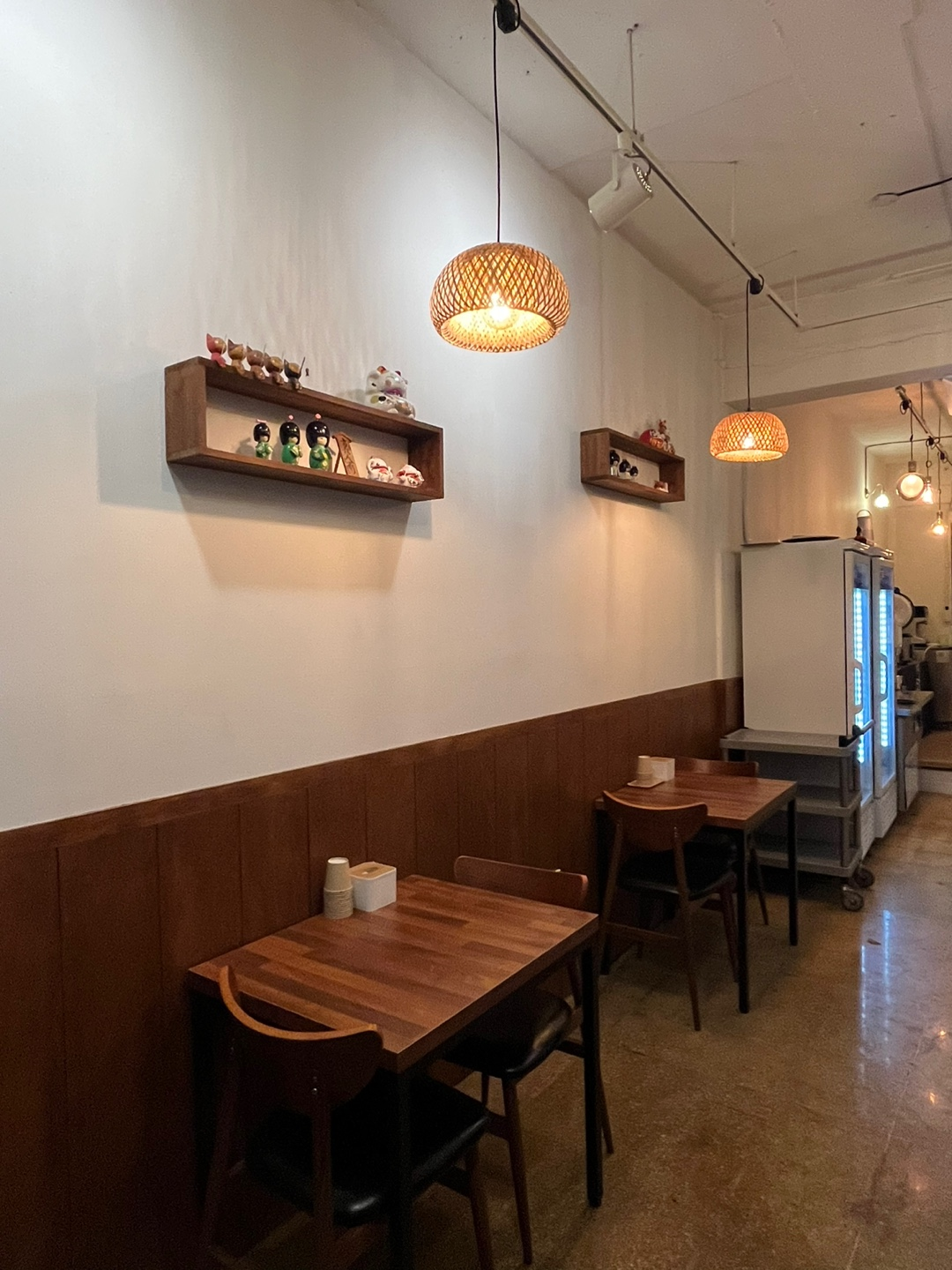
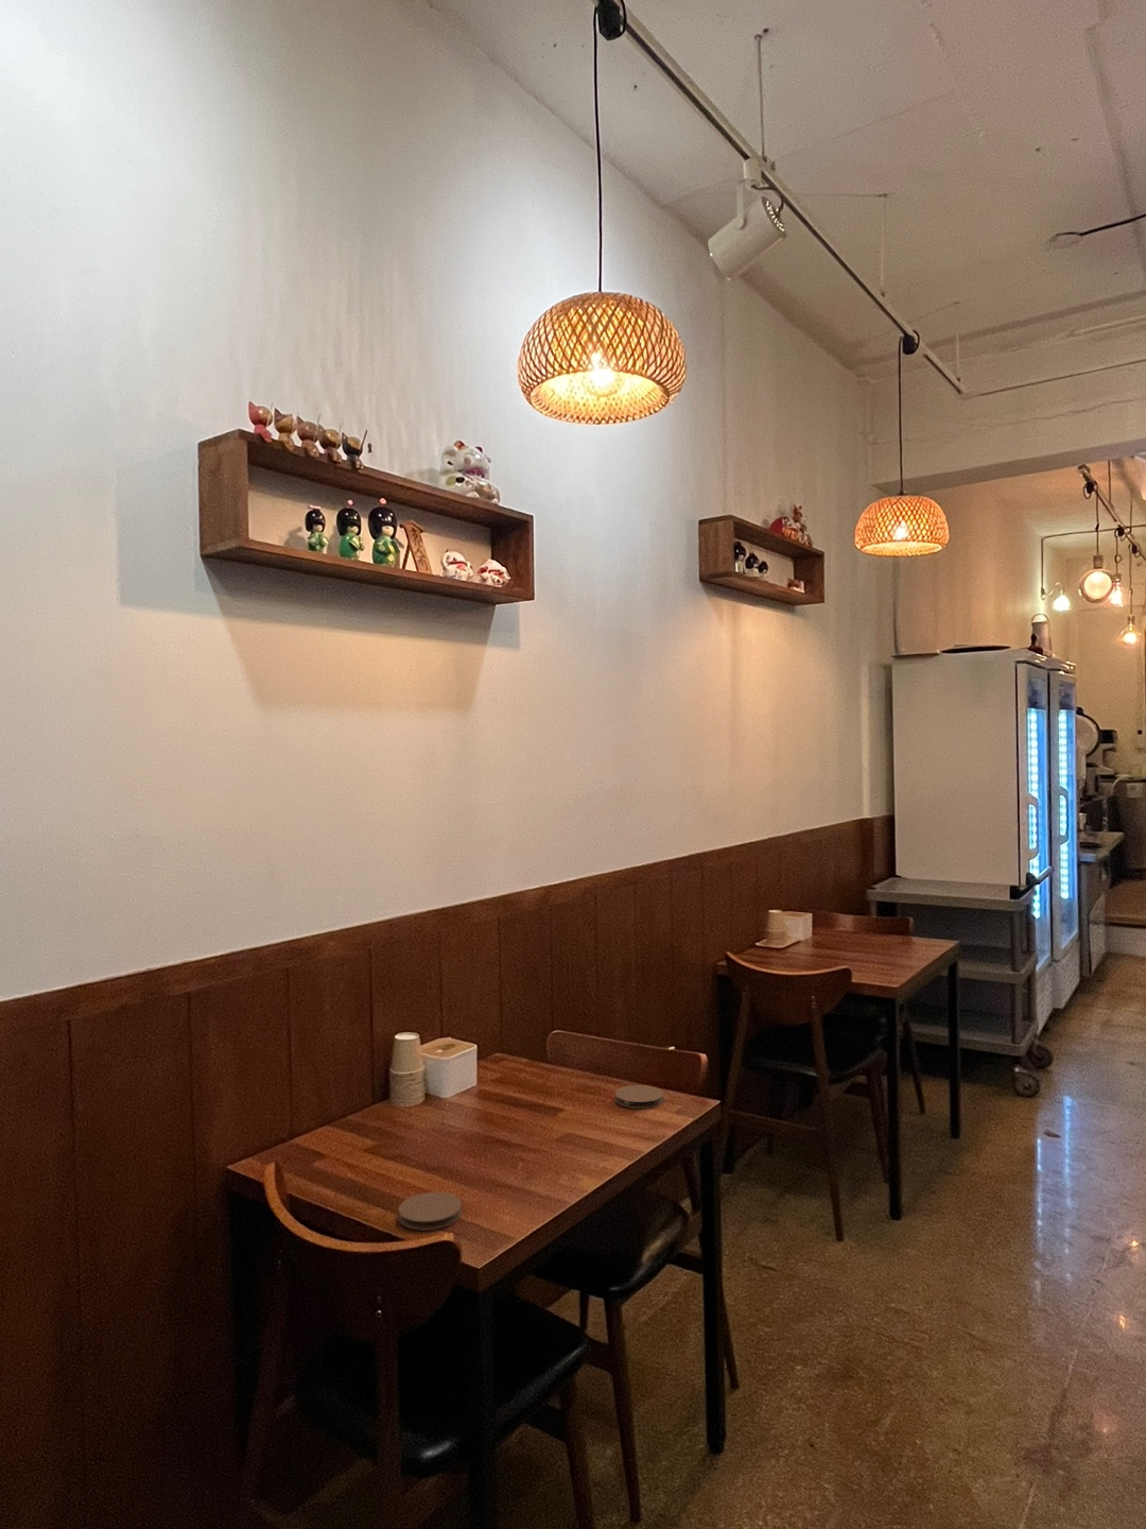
+ coaster (639, 1096)
+ coaster (430, 1210)
